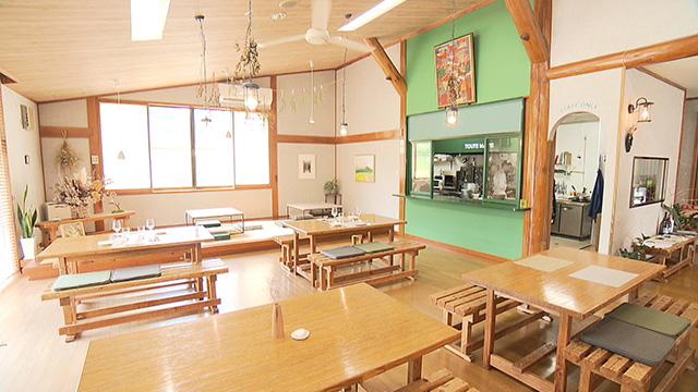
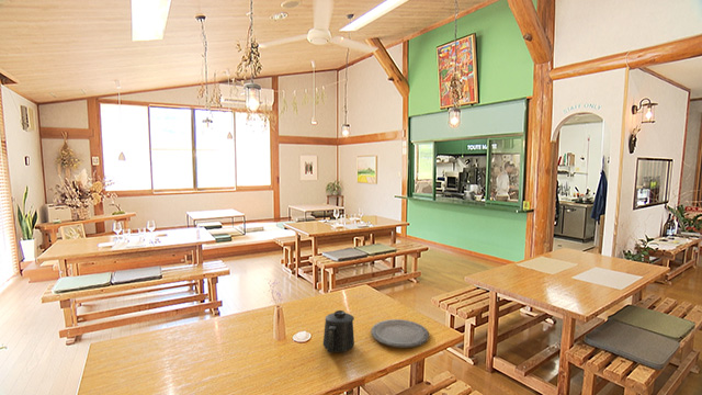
+ mug (339, 331)
+ plate (399, 332)
